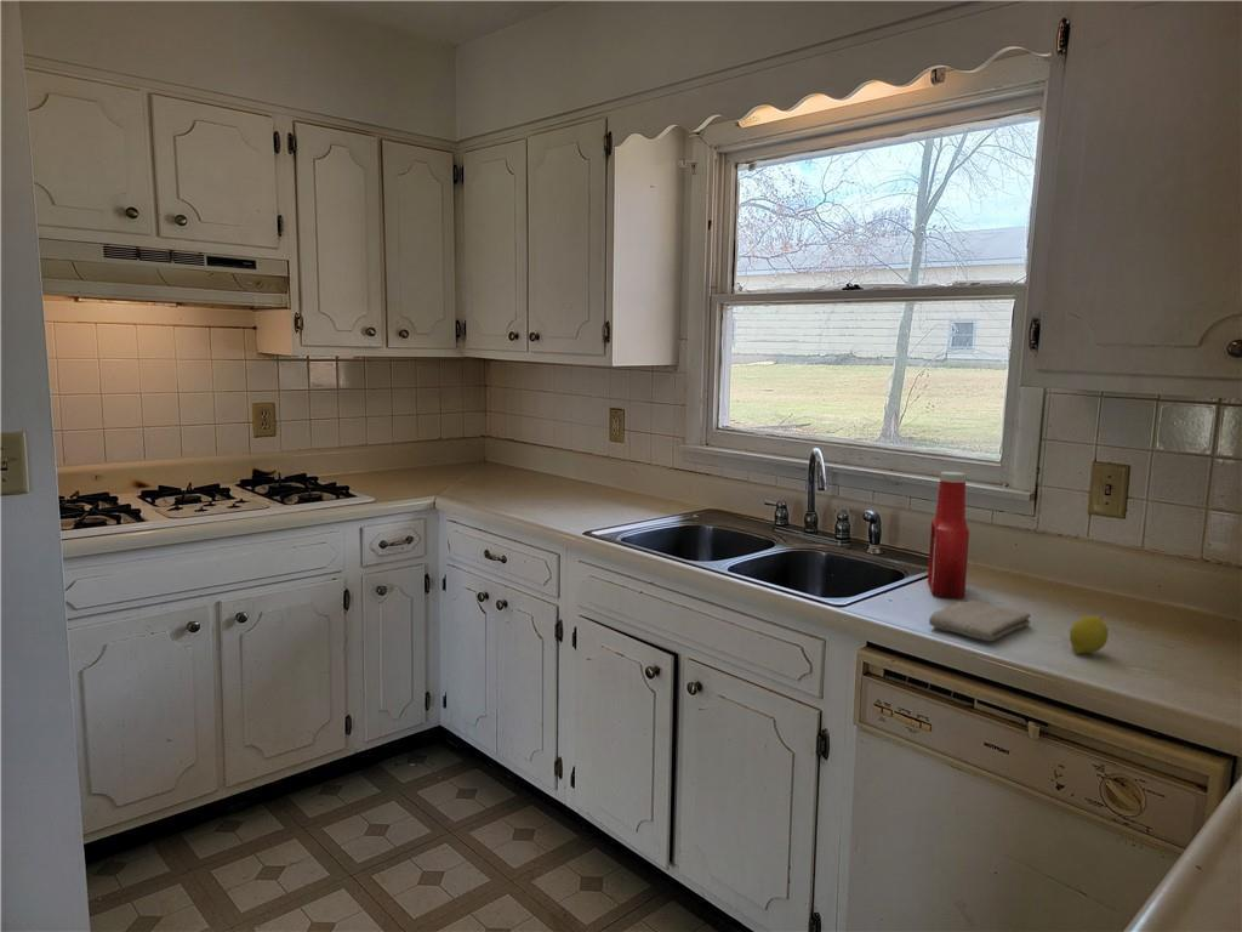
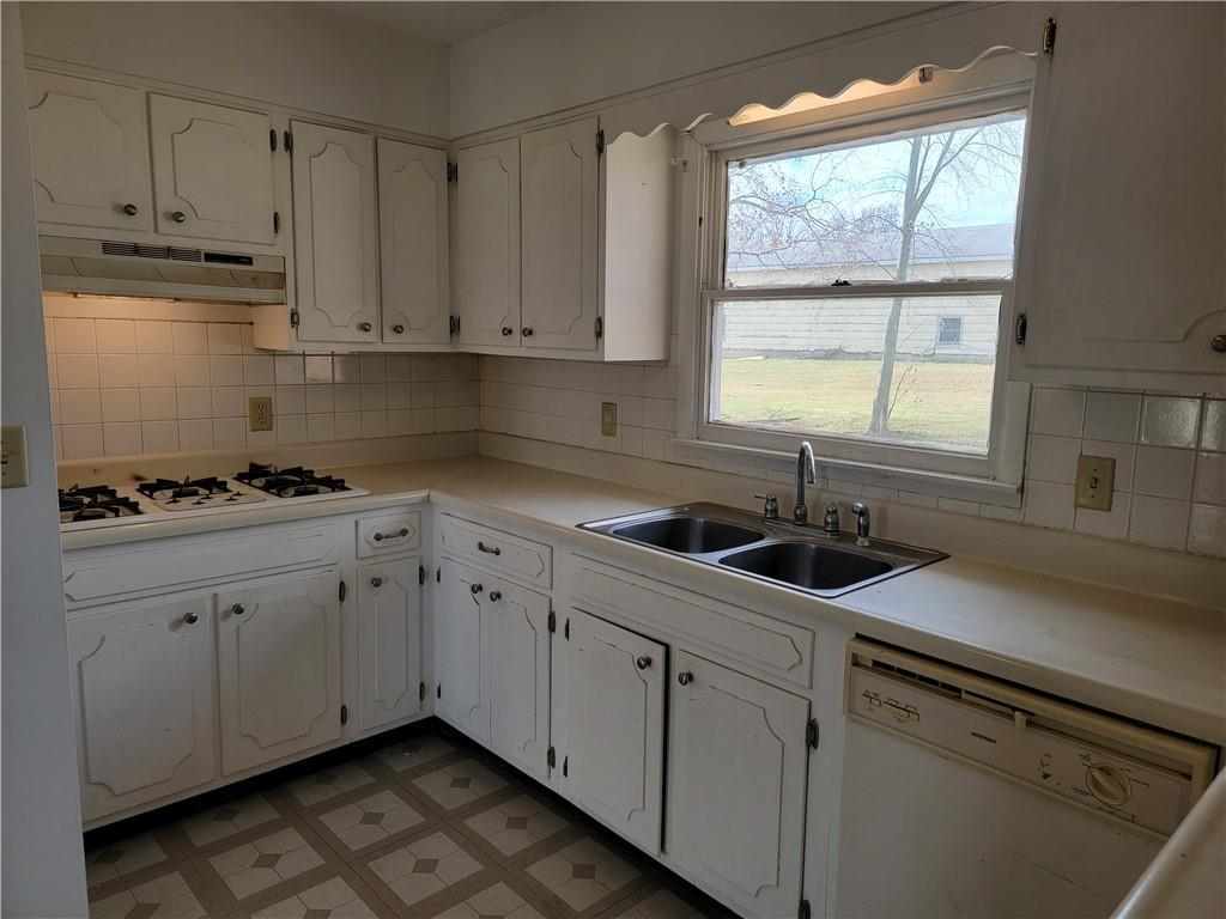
- fruit (1088, 633)
- soap bottle (948, 532)
- washcloth (981, 618)
